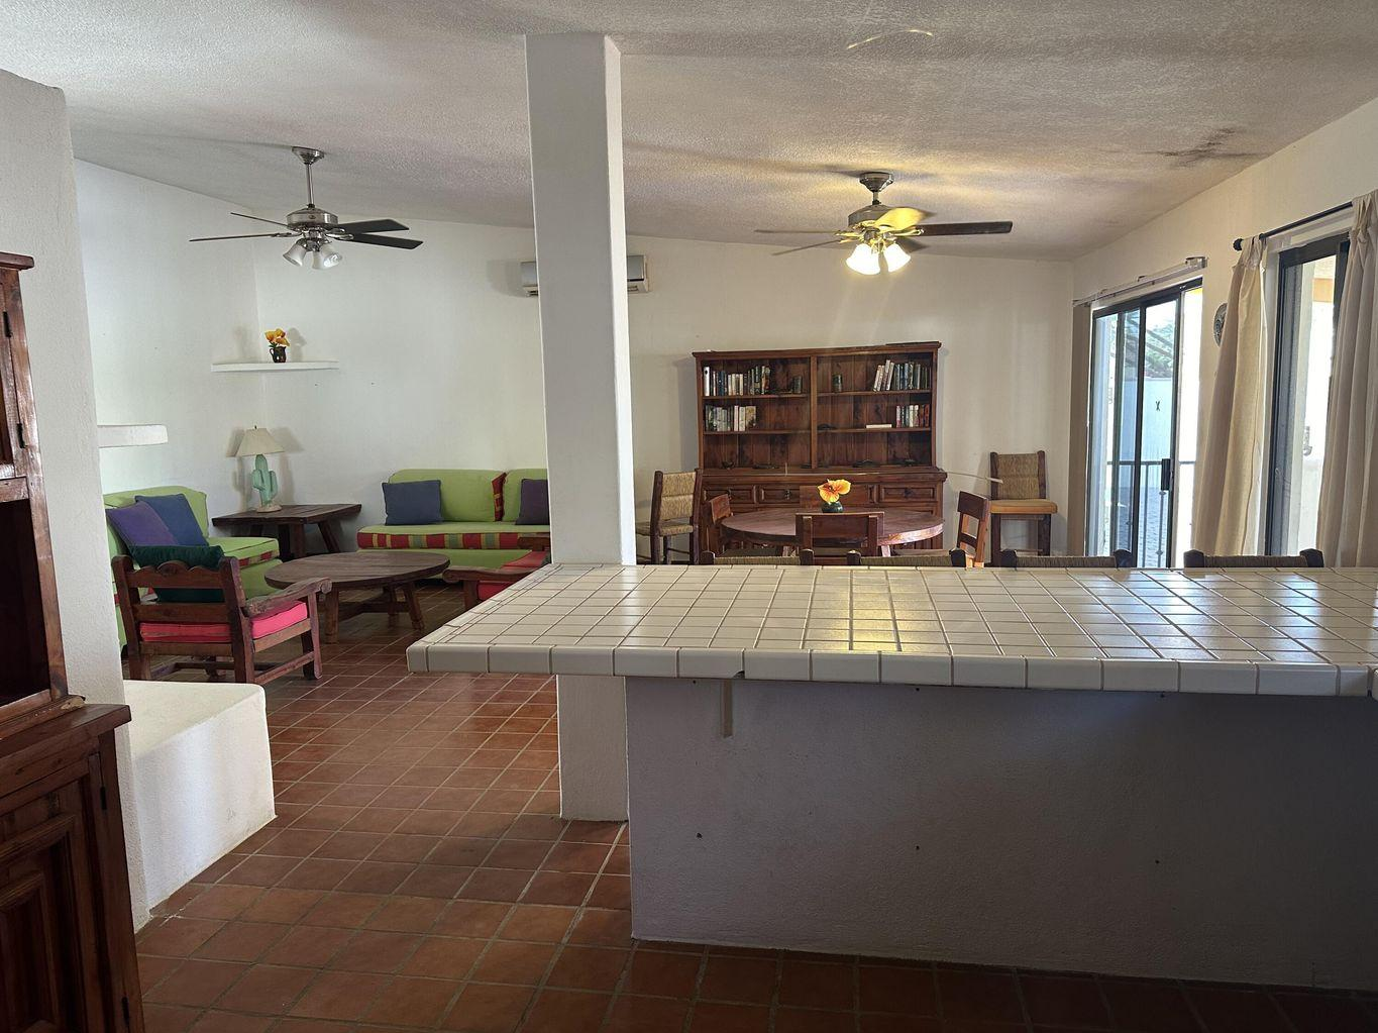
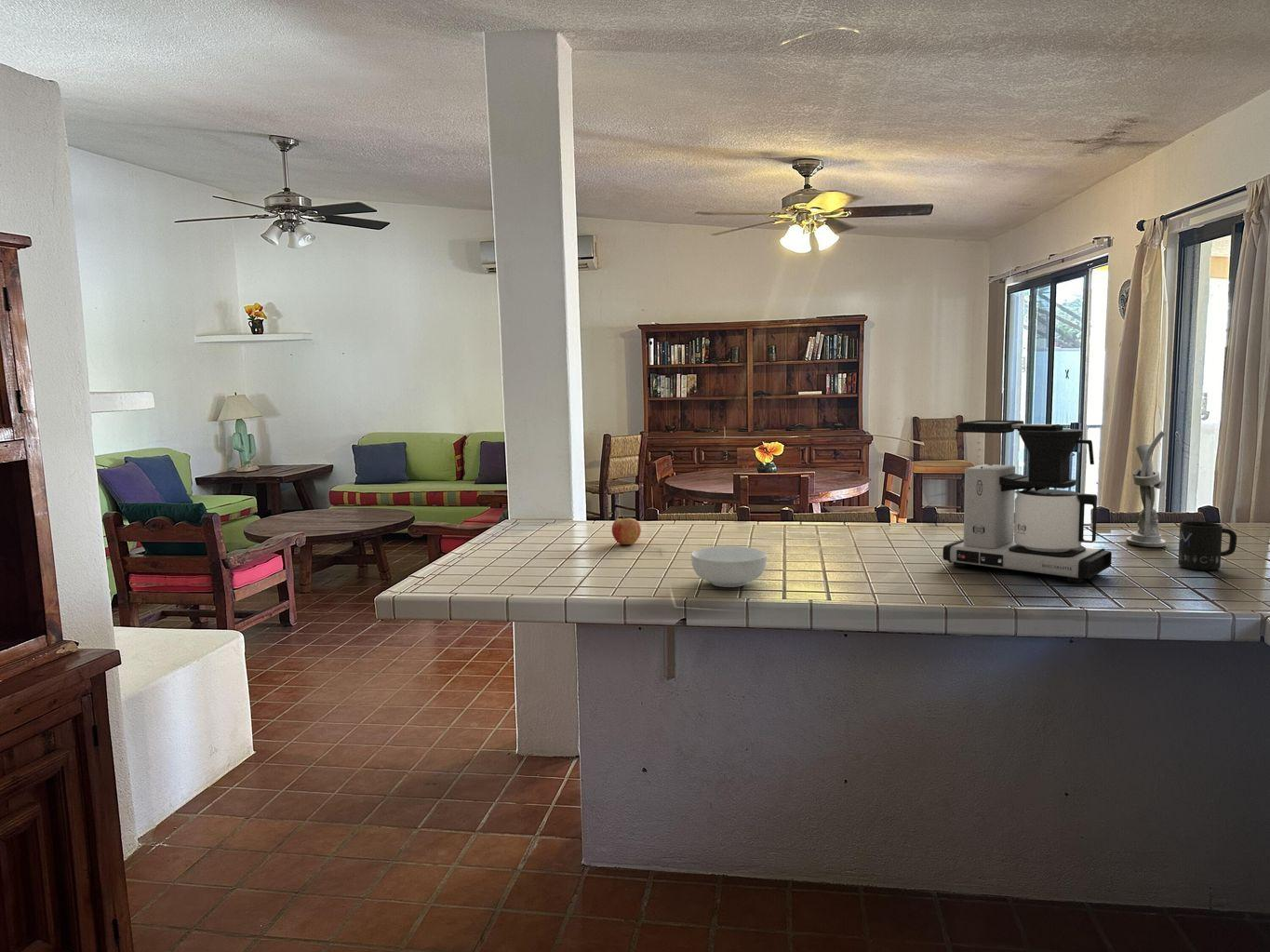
+ mug (1208, 545)
+ fruit (626, 530)
+ cereal bowl (729, 568)
+ utensil holder (1148, 487)
+ coffee maker (1026, 496)
